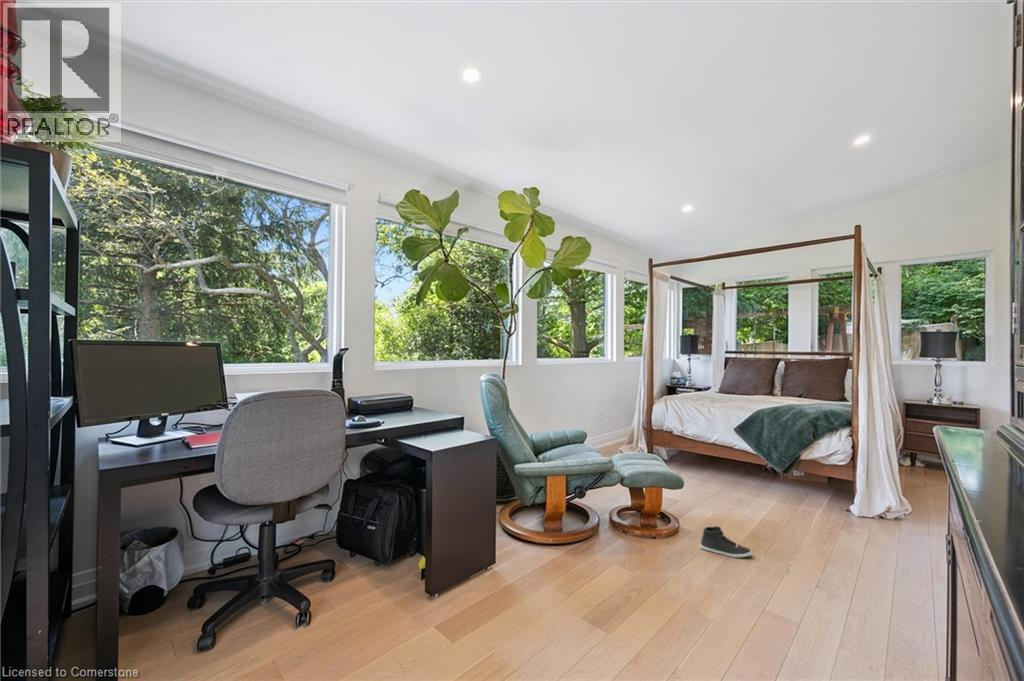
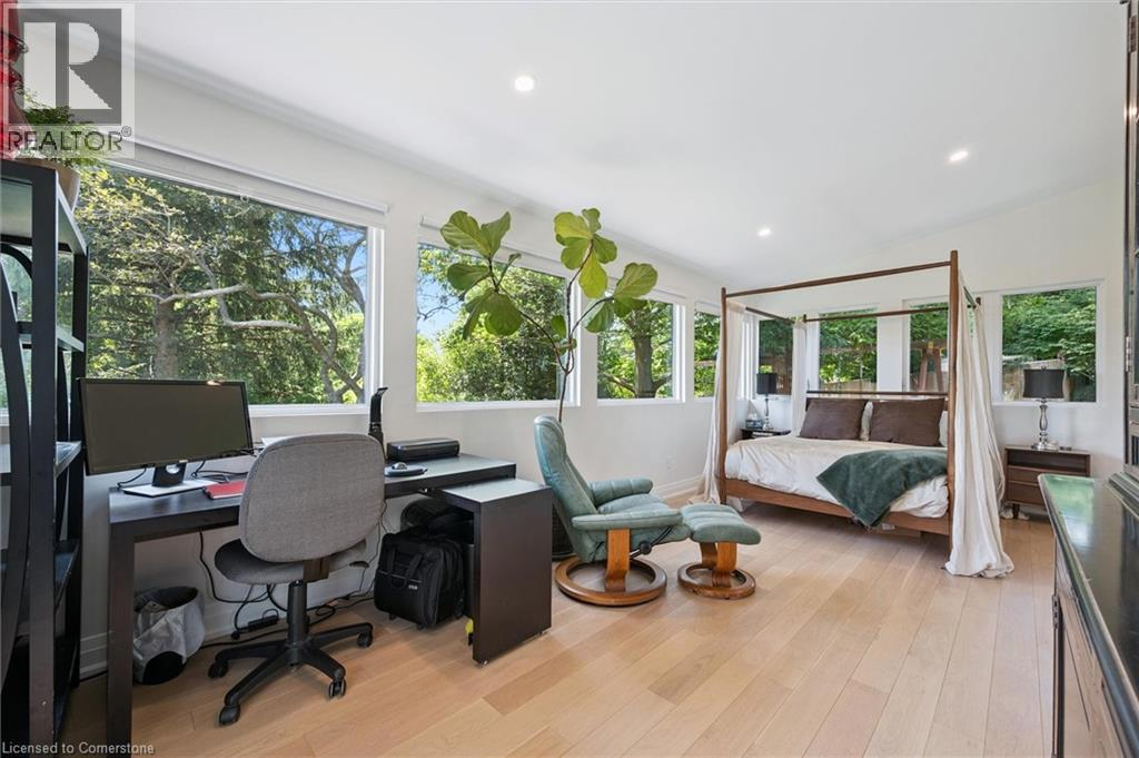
- sneaker (725, 540)
